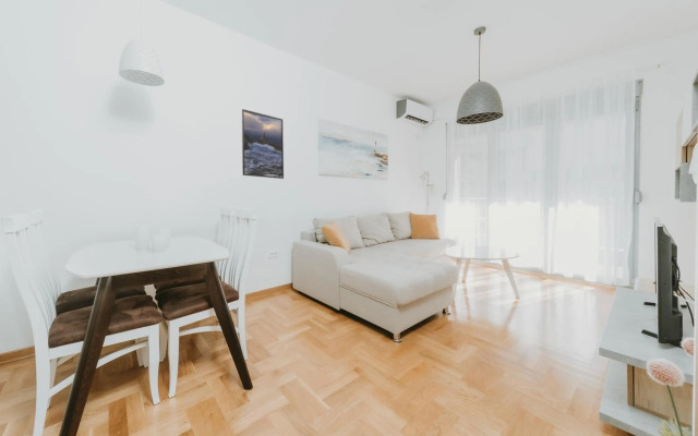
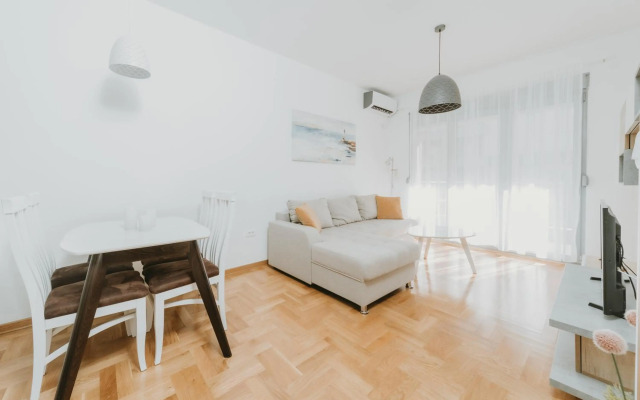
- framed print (263, 145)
